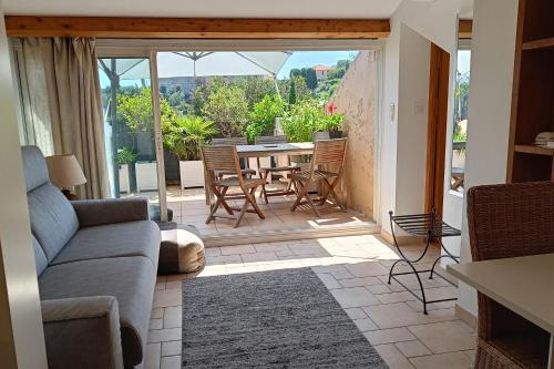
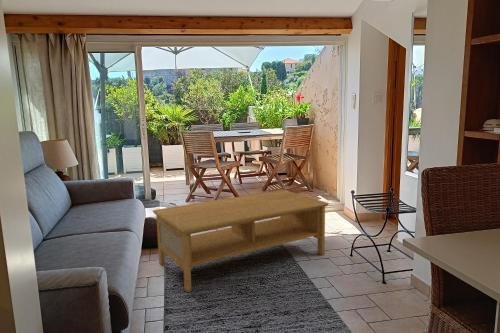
+ coffee table (242, 232)
